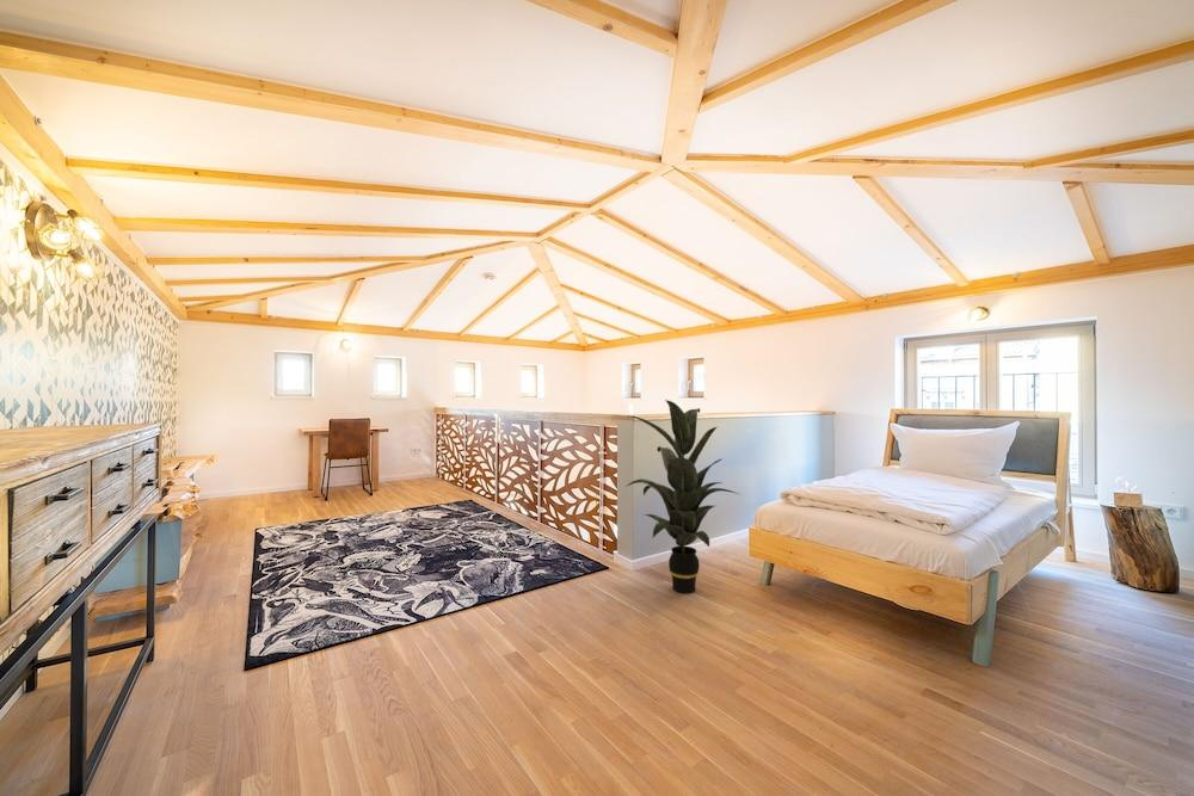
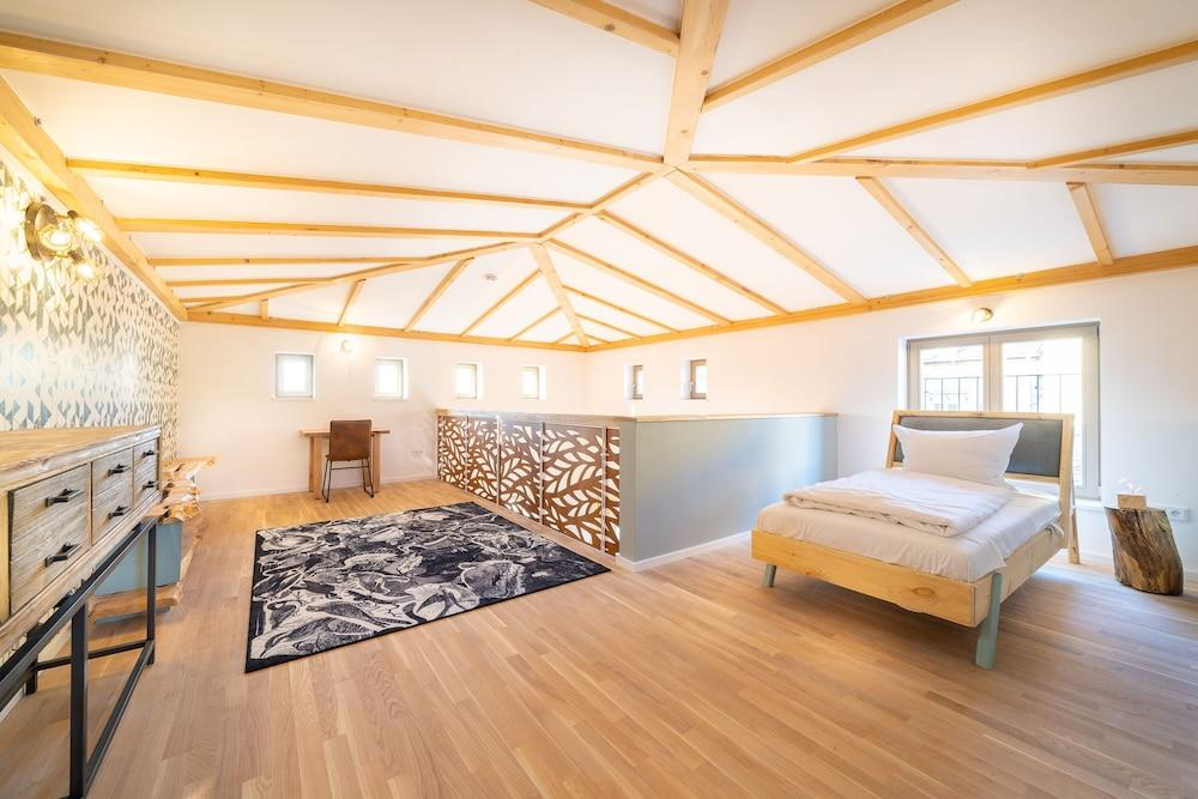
- indoor plant (676, 494)
